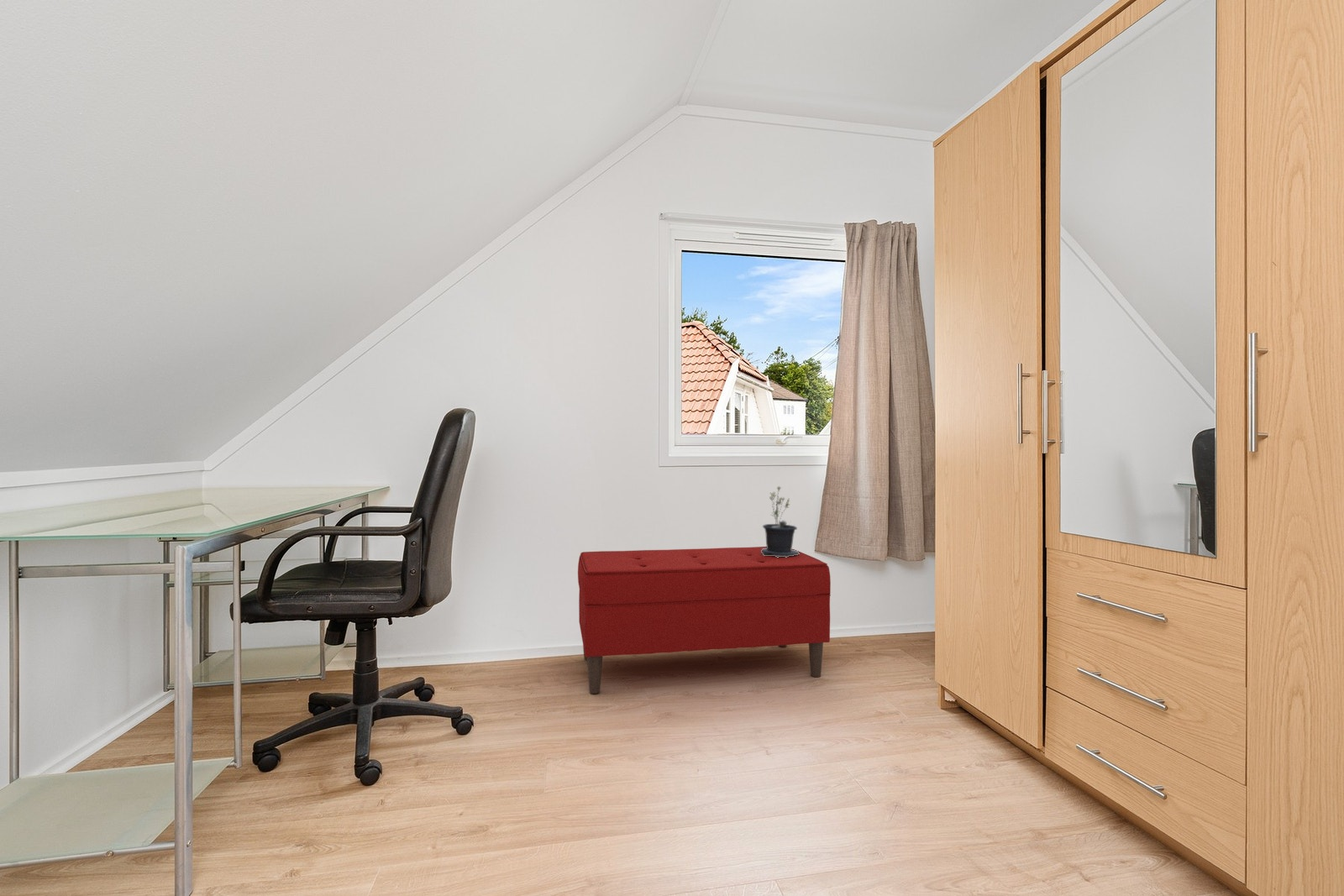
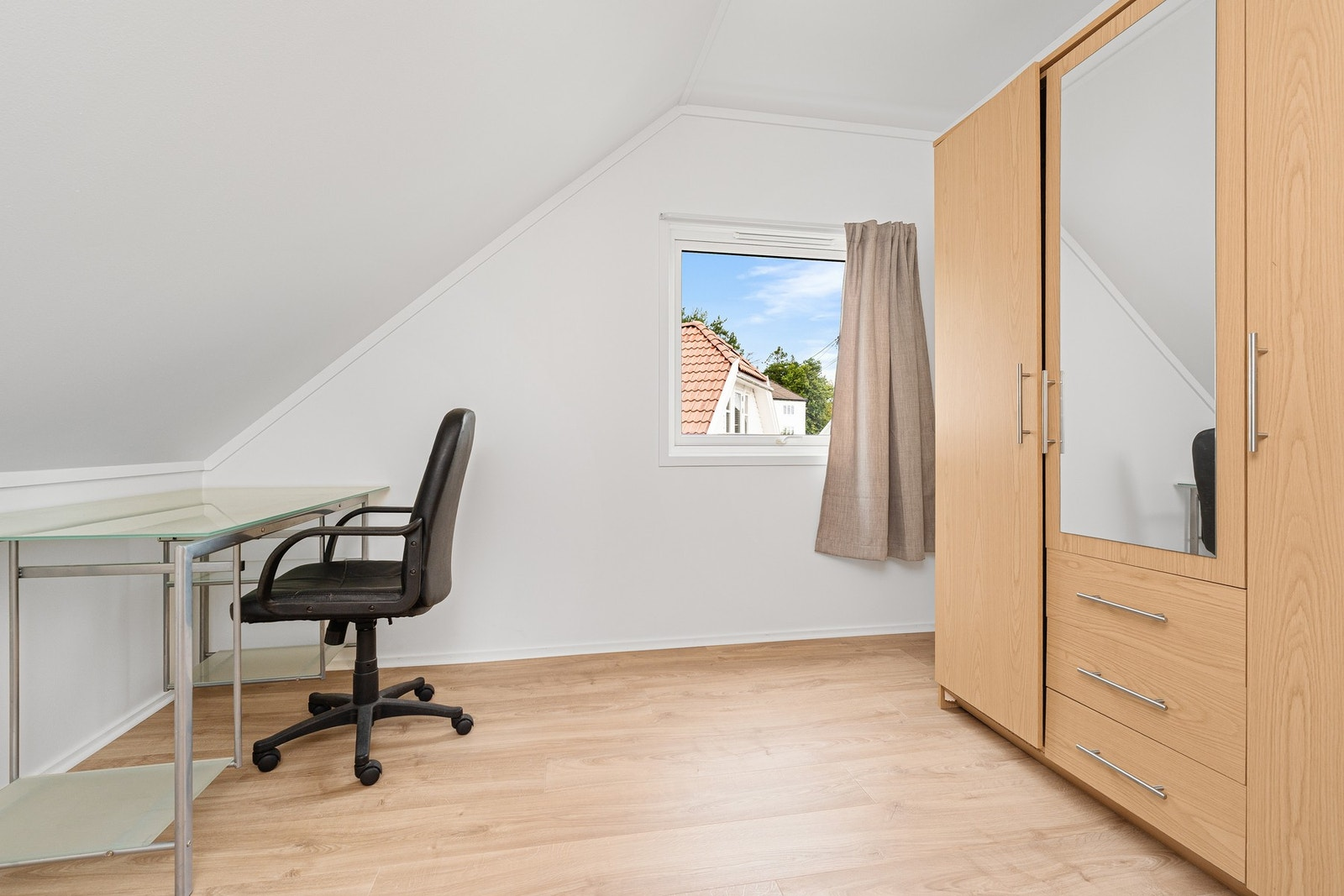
- potted plant (782, 521)
- bench (698, 611)
